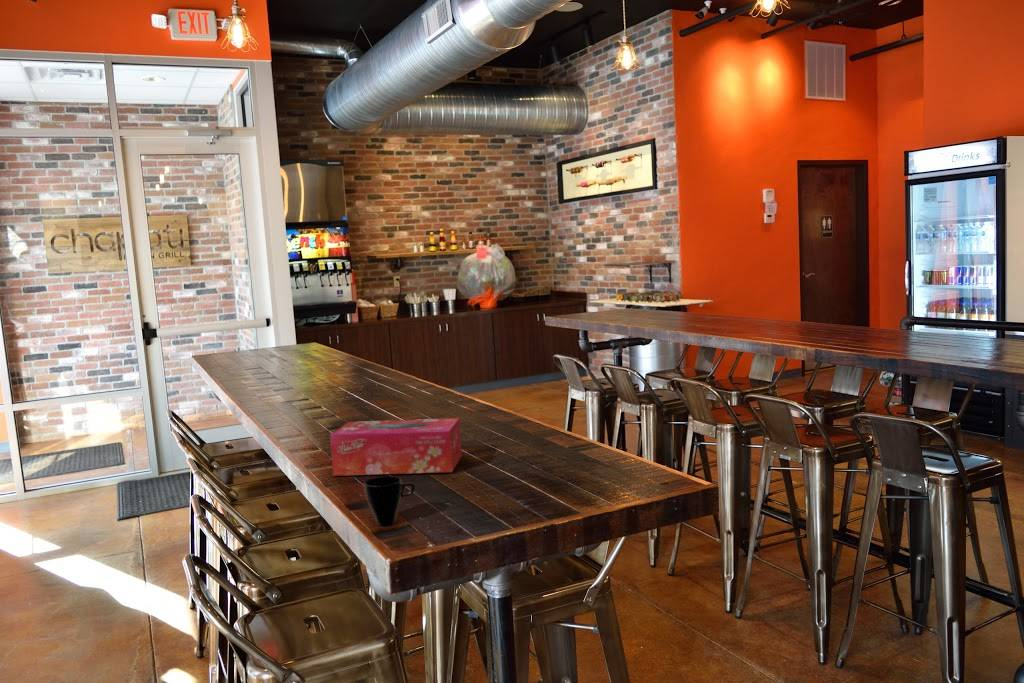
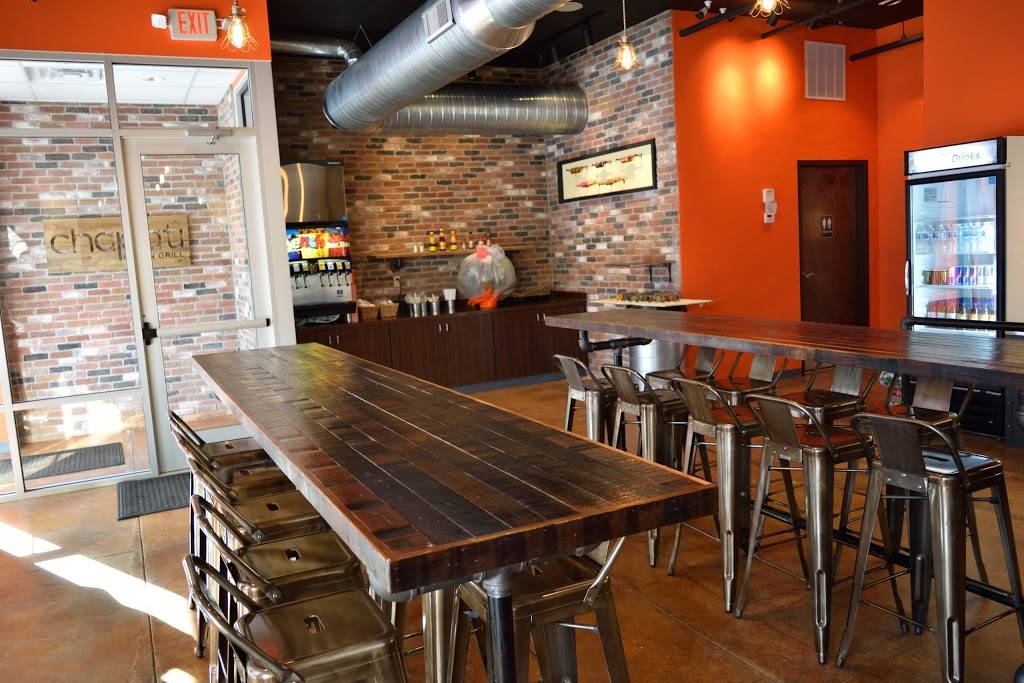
- cup (390, 500)
- tissue box (398, 445)
